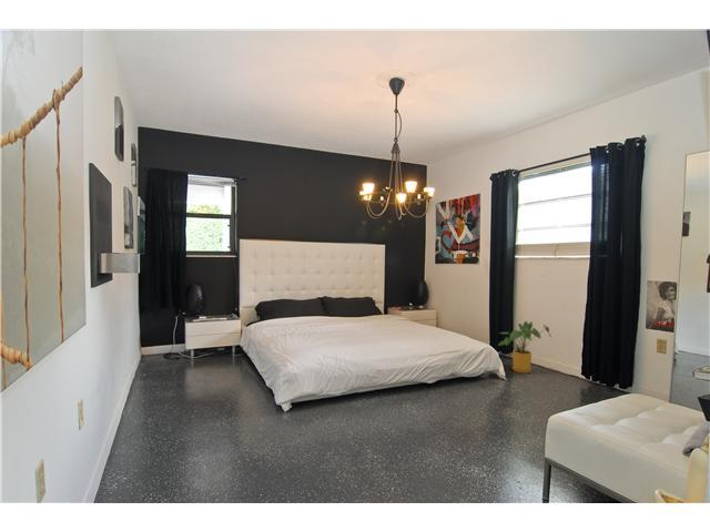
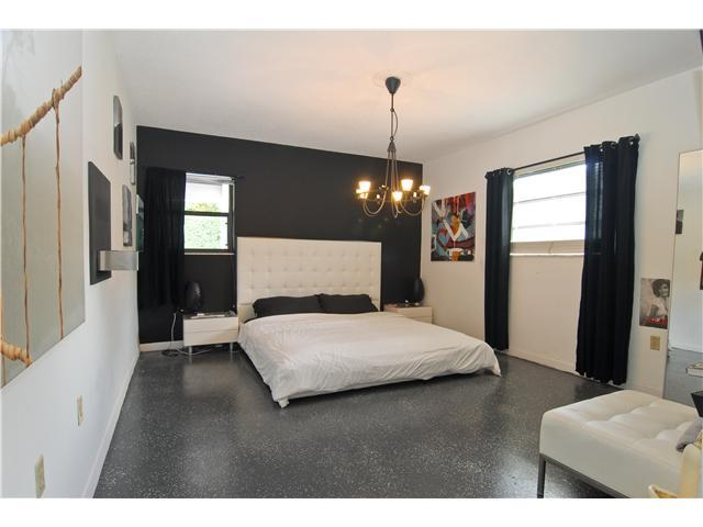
- house plant (523, 346)
